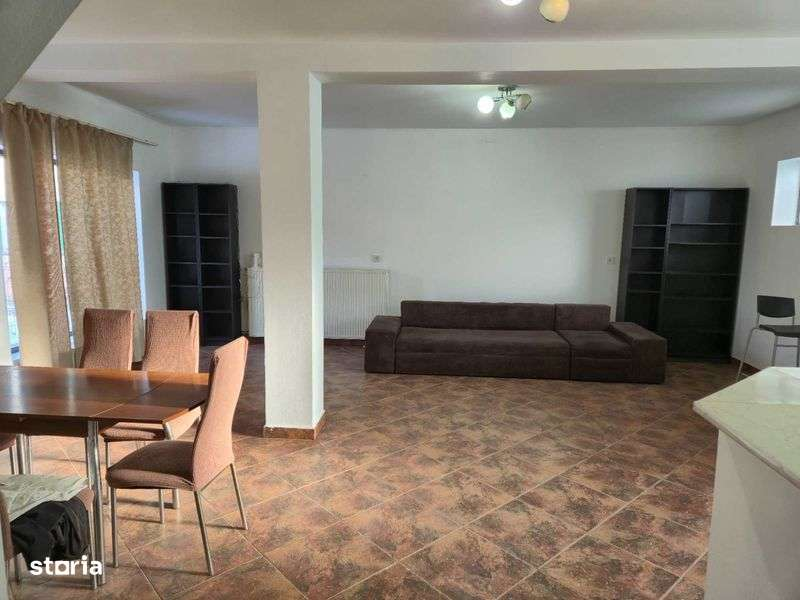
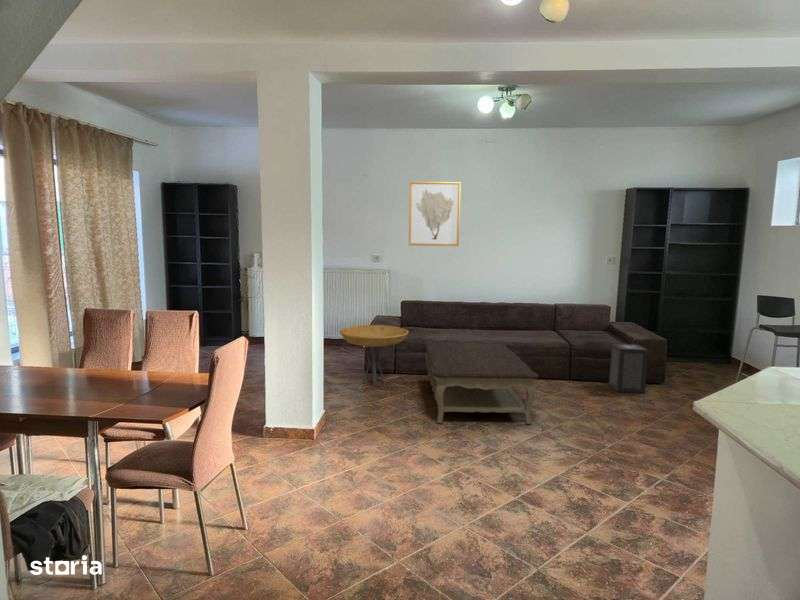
+ coffee table (473, 378)
+ wall art (434, 214)
+ side table (374, 356)
+ speaker (627, 367)
